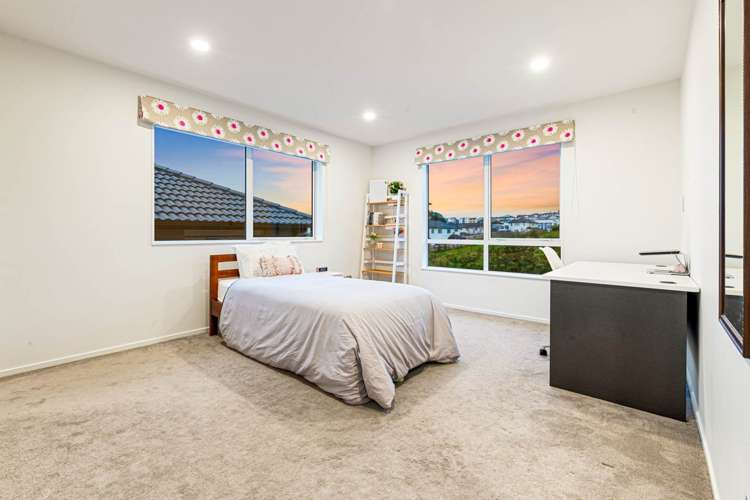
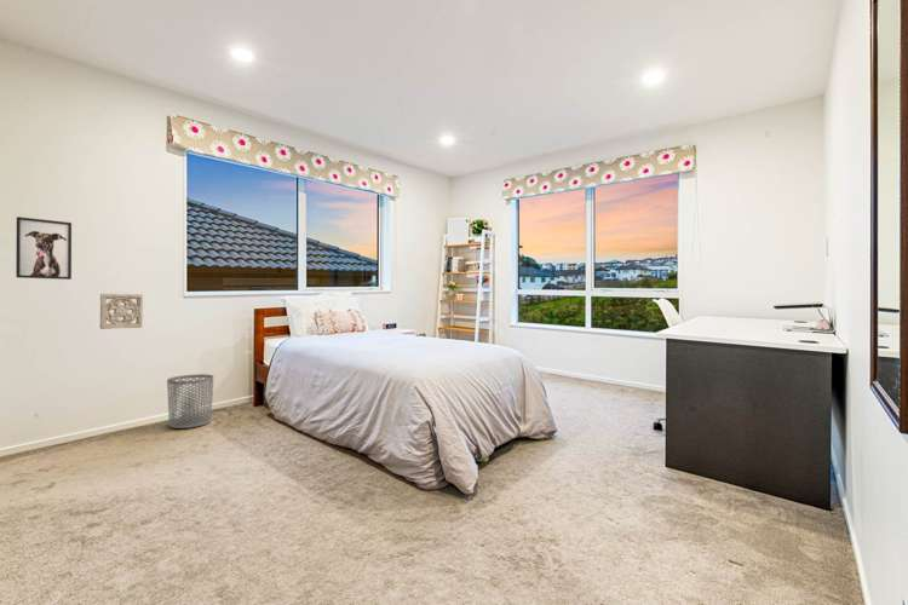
+ waste bin (190, 401)
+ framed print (45, 248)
+ wall ornament (122, 311)
